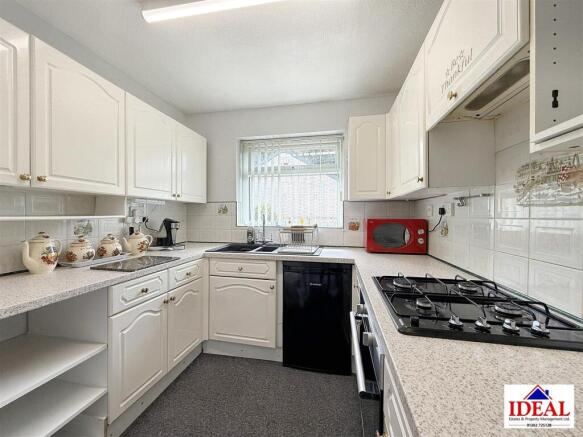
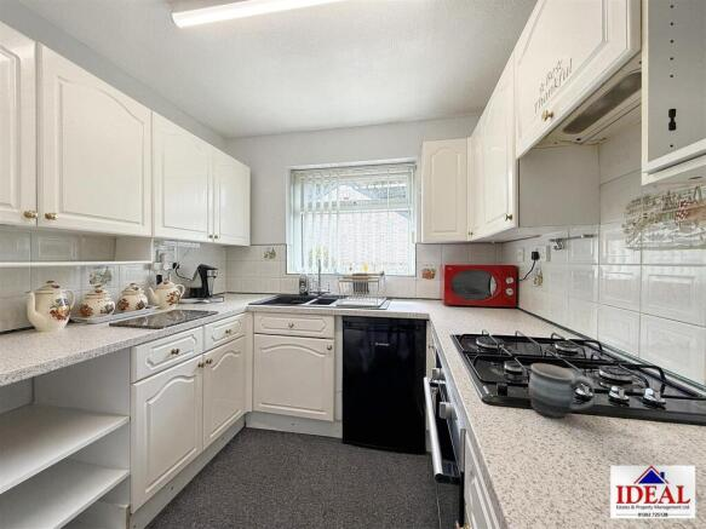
+ mug (559, 391)
